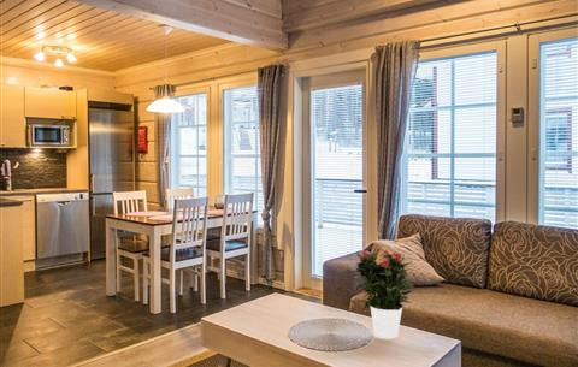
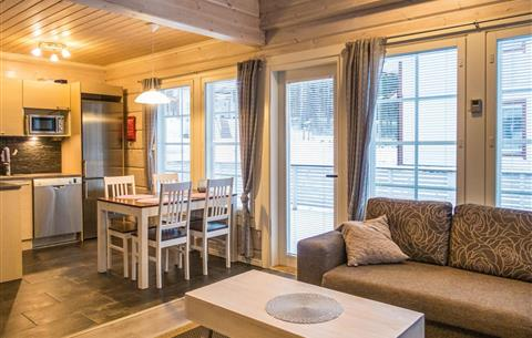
- potted flower (383, 292)
